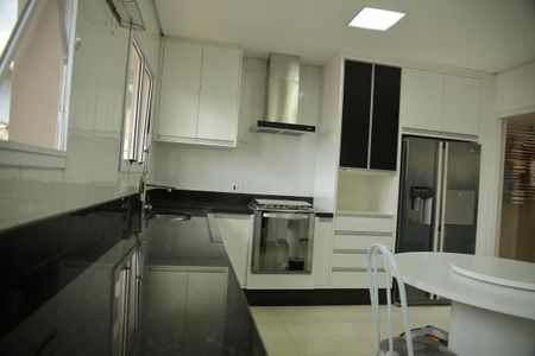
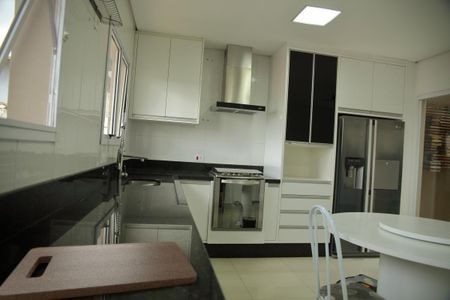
+ cutting board (108, 264)
